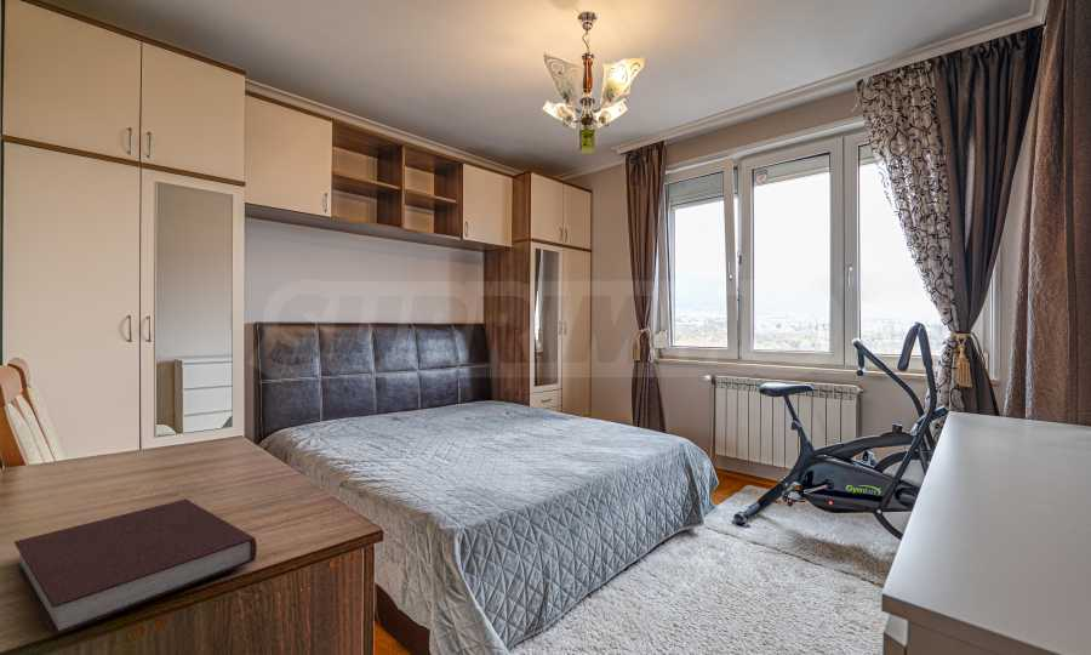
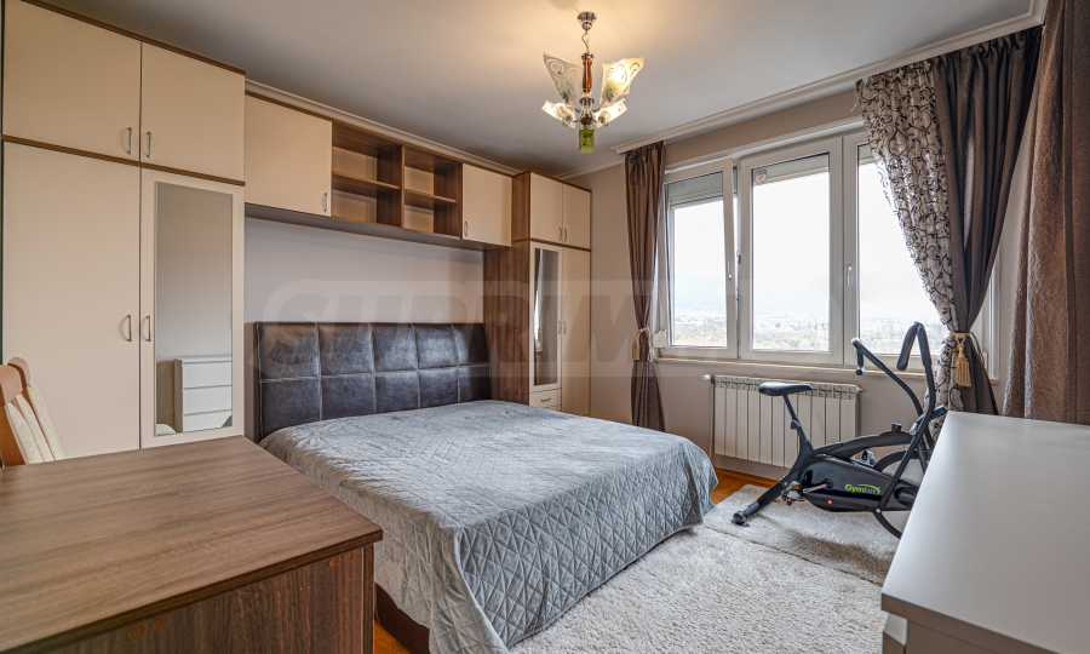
- notebook (136, 551)
